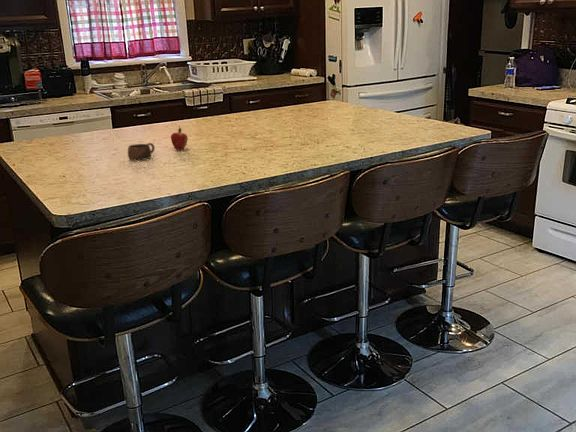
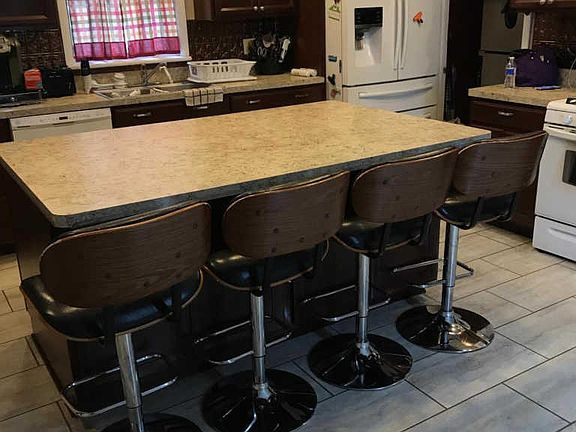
- cup (142, 151)
- fruit (179, 137)
